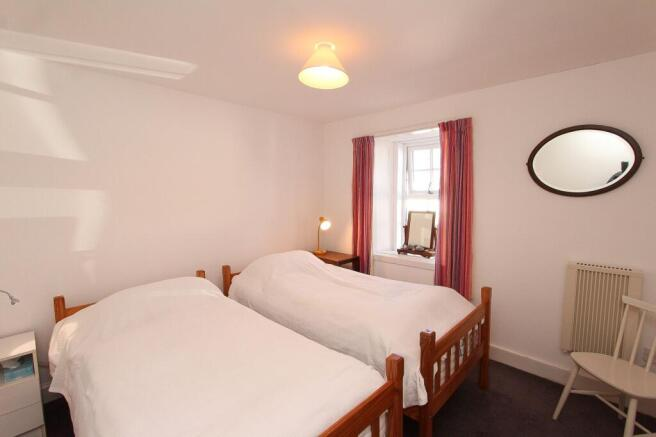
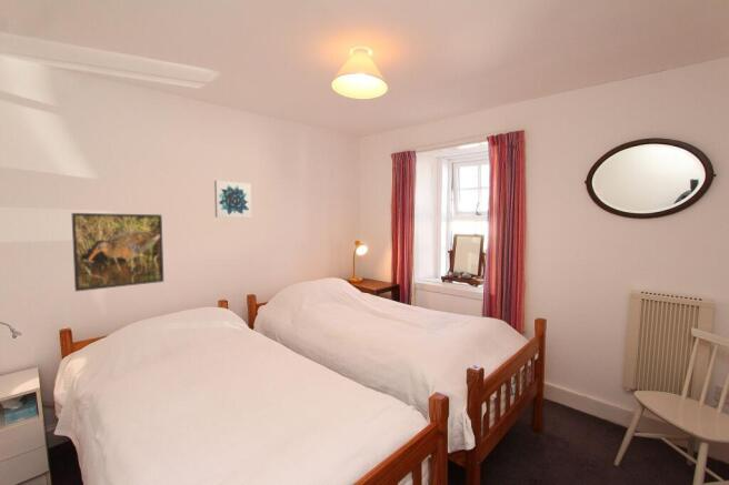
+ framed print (121, 250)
+ wall art (233, 200)
